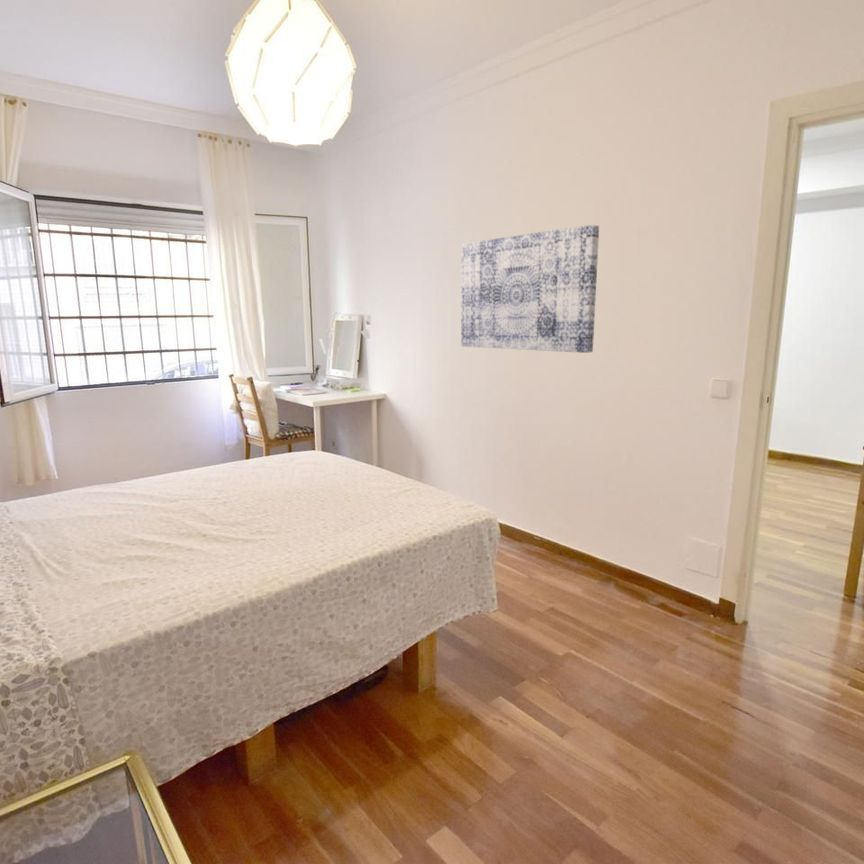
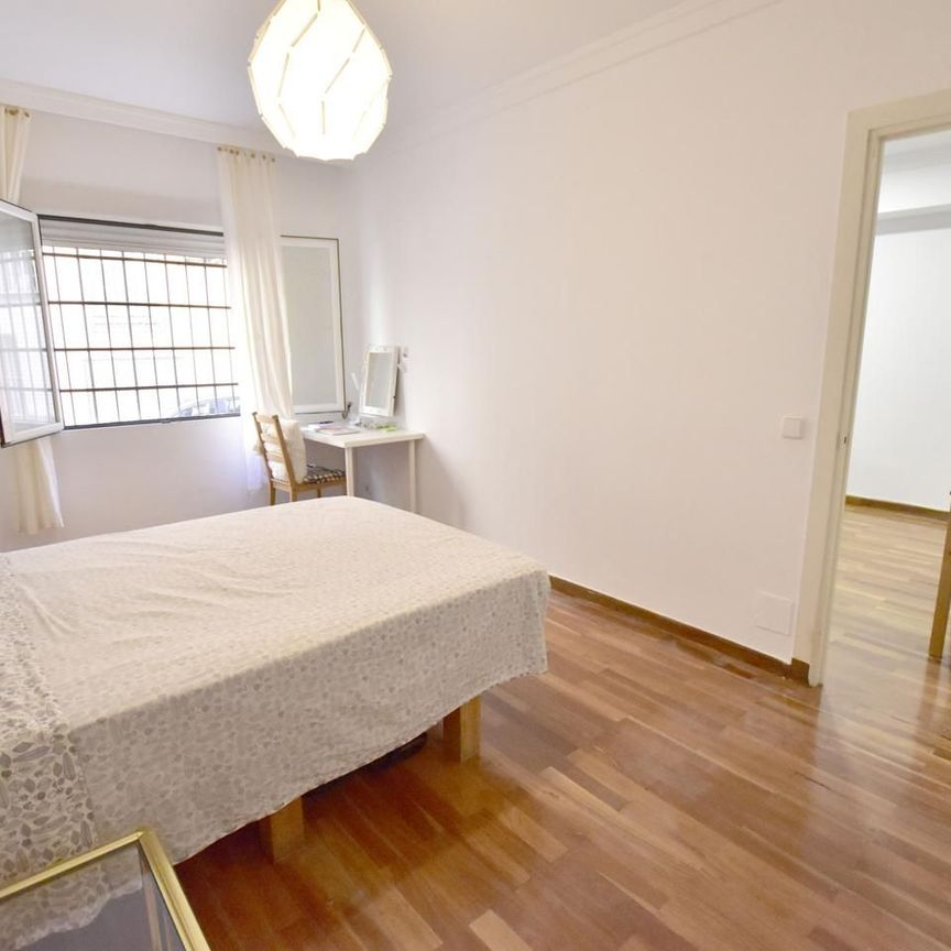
- wall art (522, 293)
